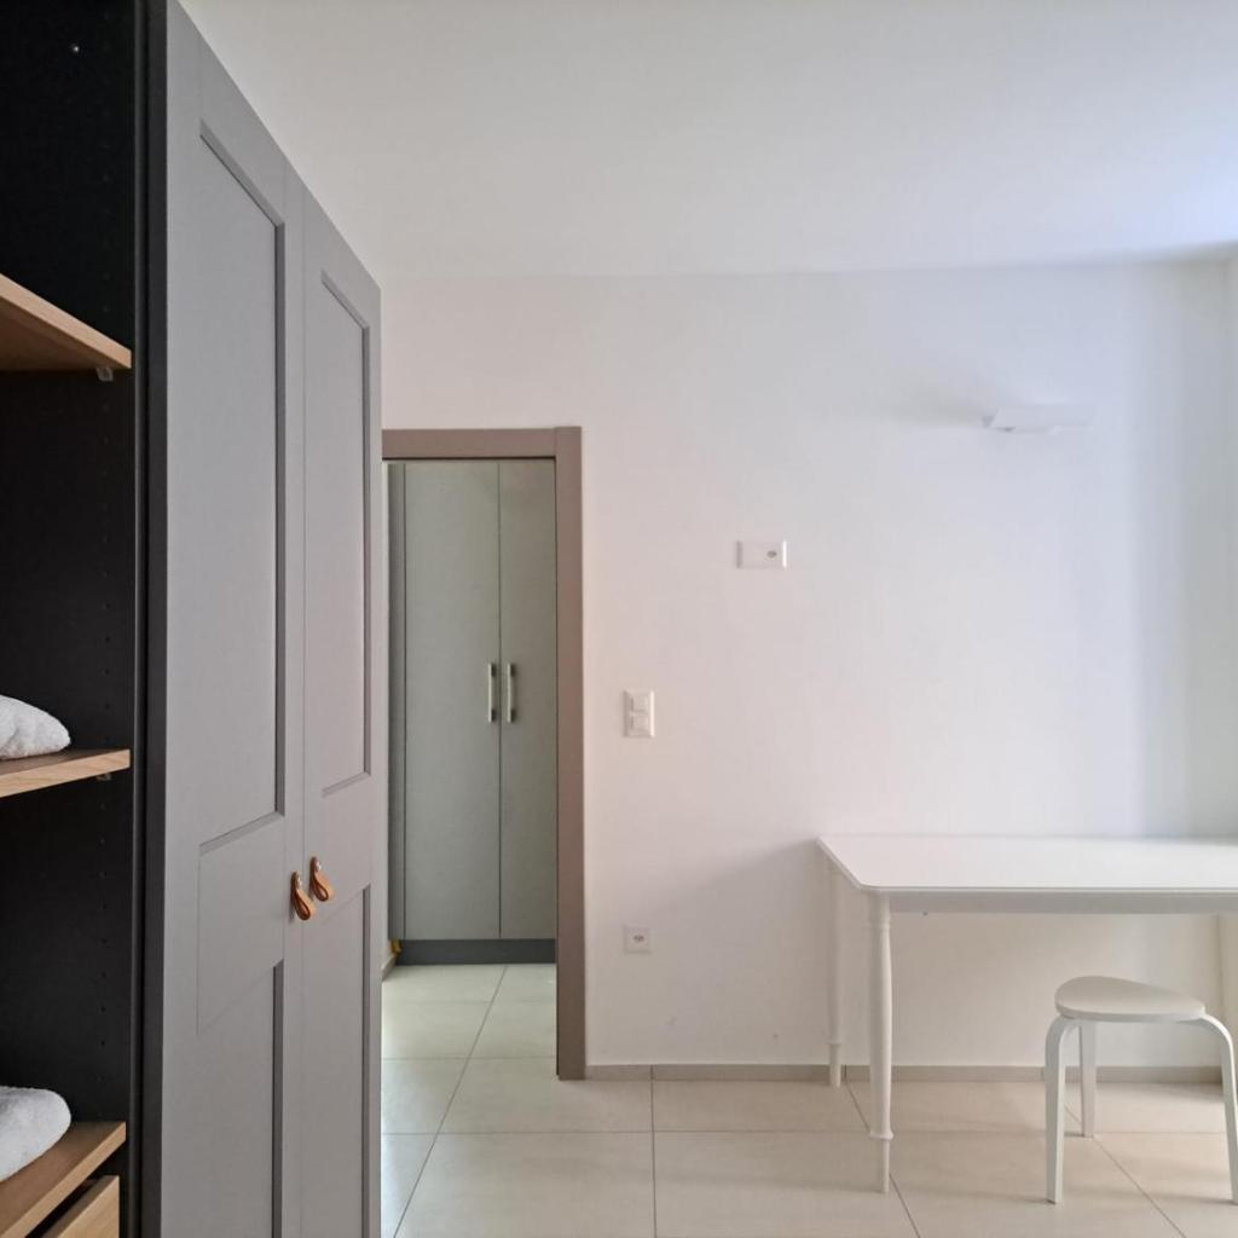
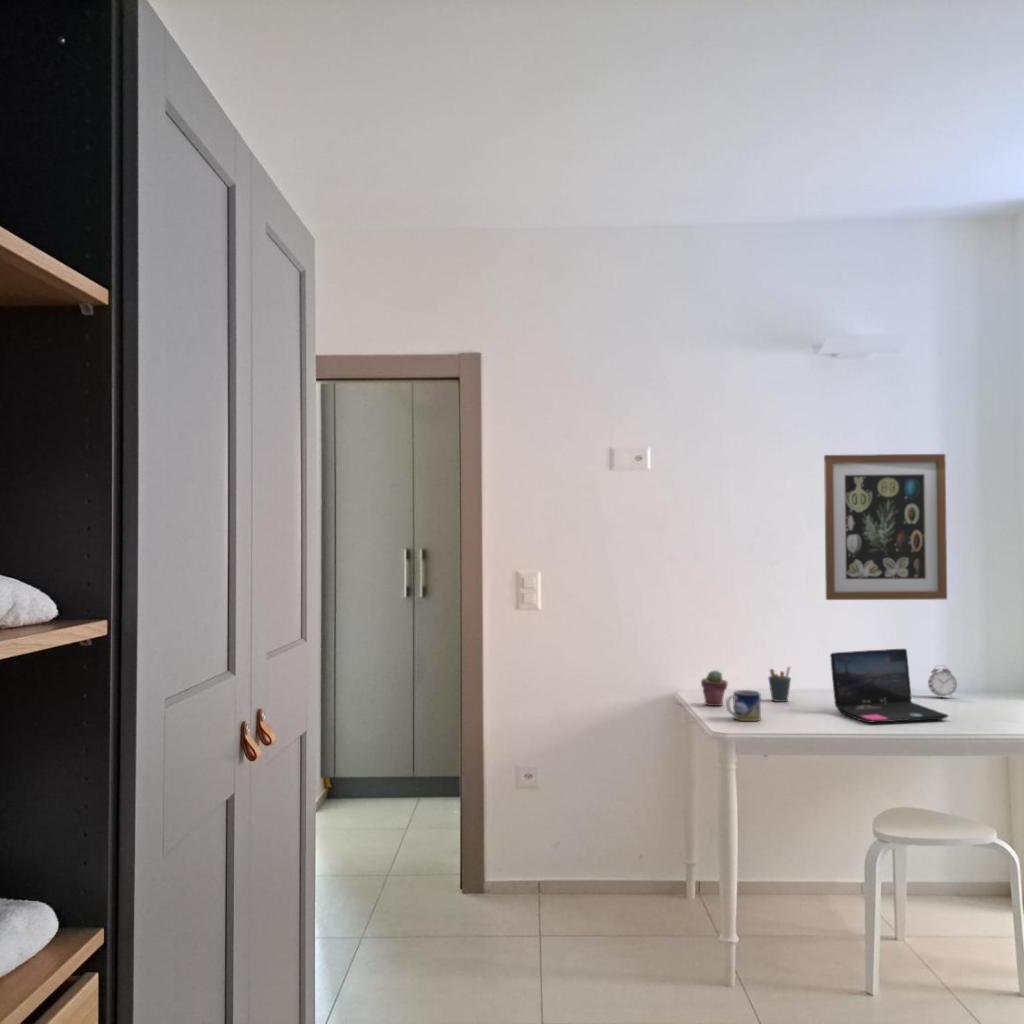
+ alarm clock (942, 681)
+ pen holder (779, 682)
+ laptop (888, 685)
+ potted succulent (714, 687)
+ mug (742, 705)
+ wall art (885, 526)
